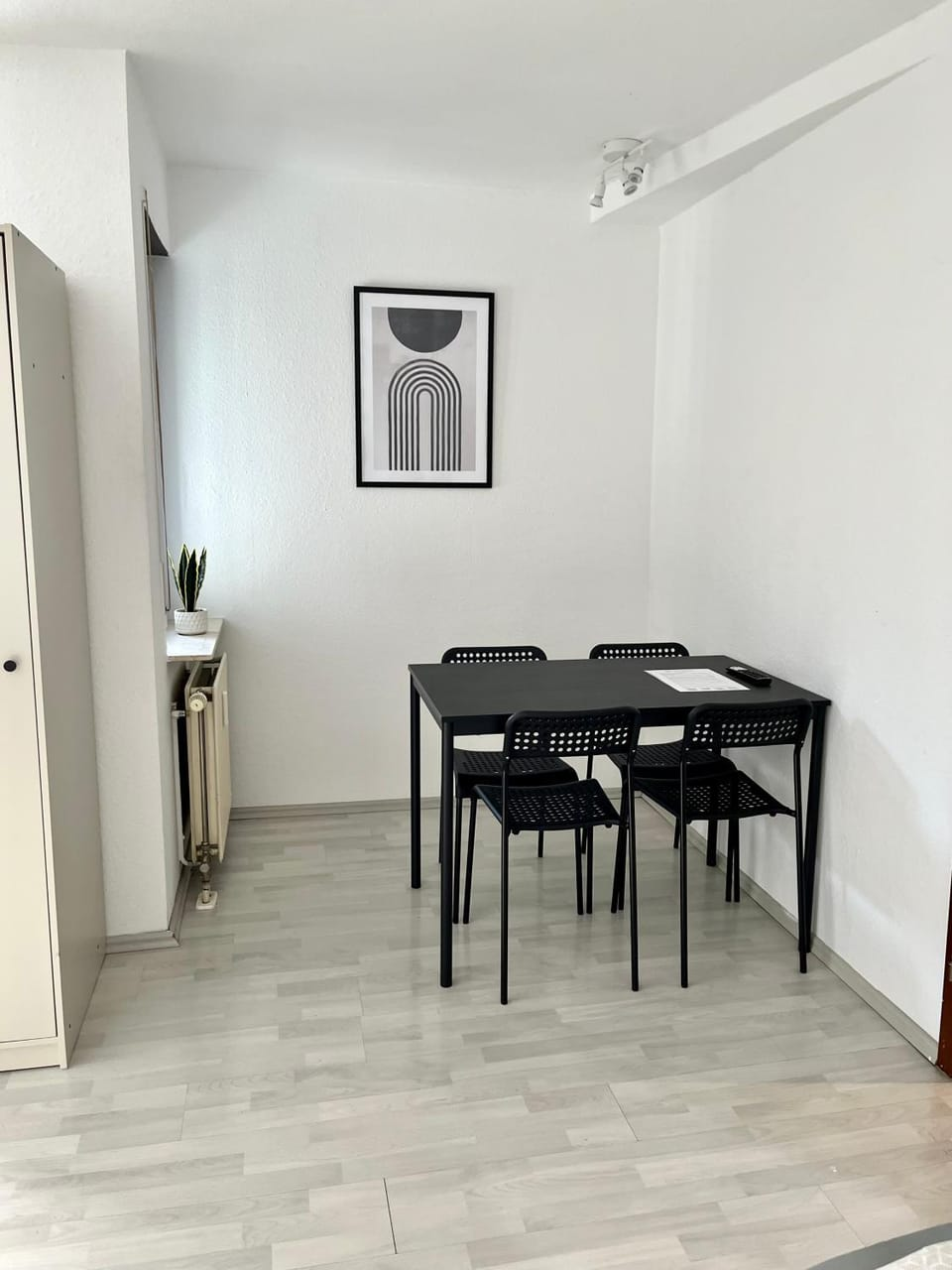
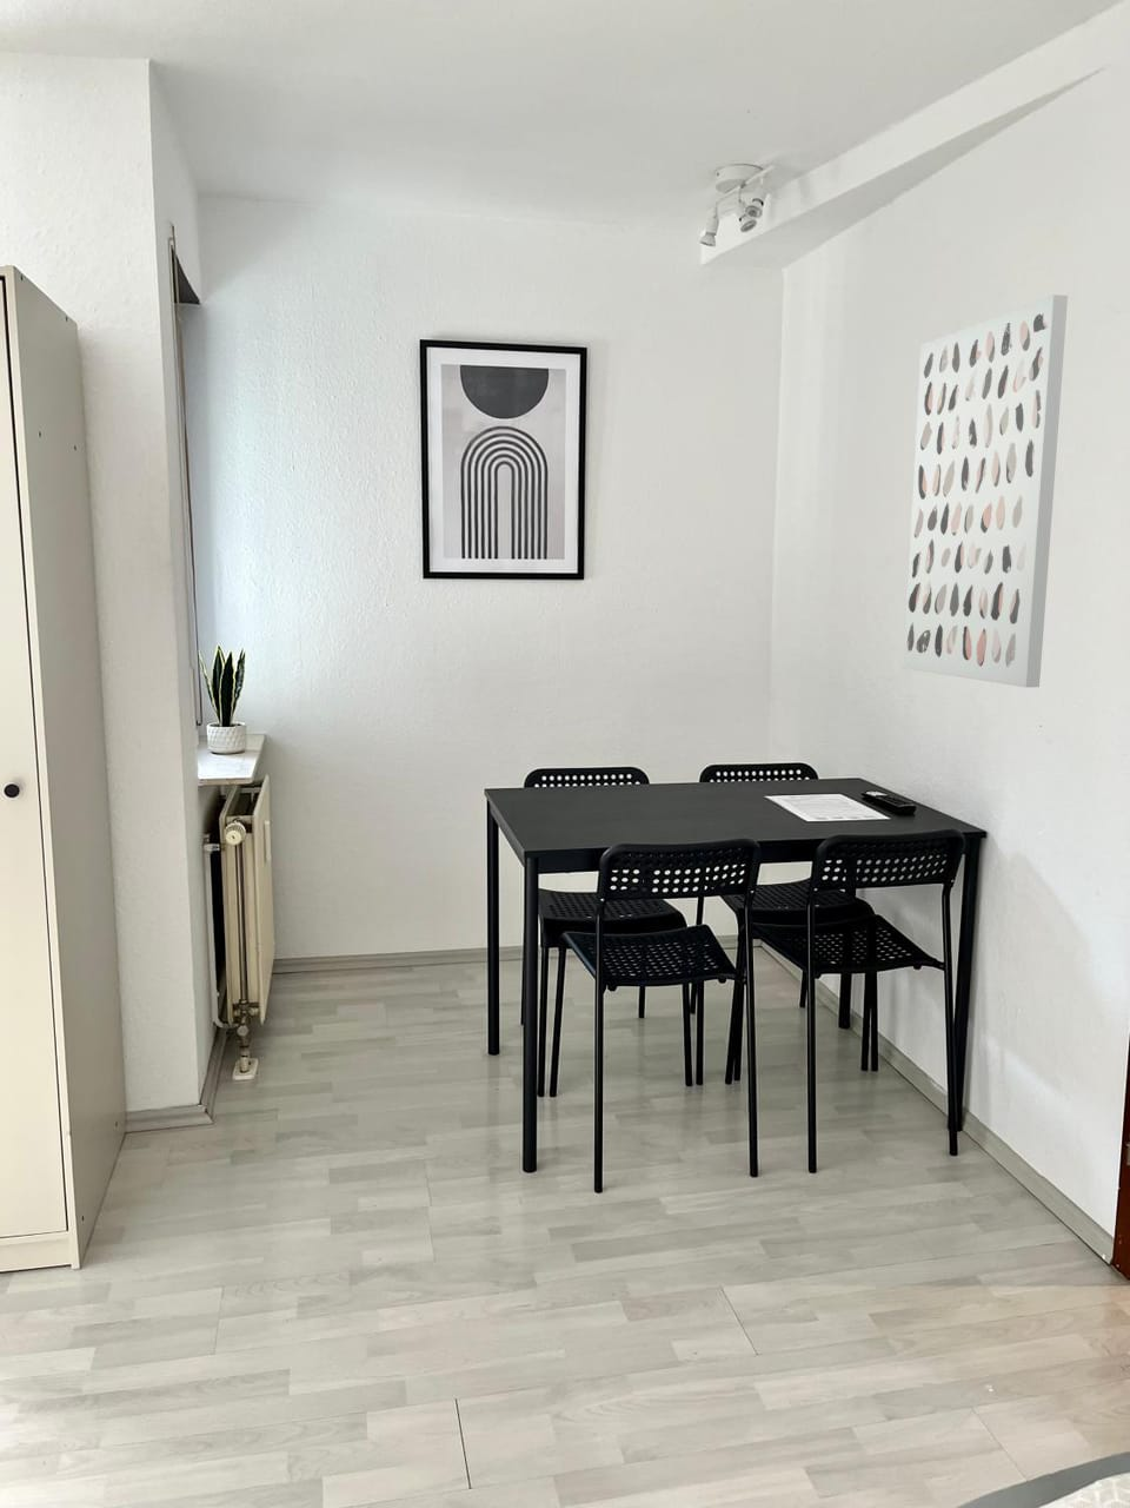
+ wall art (975, 503)
